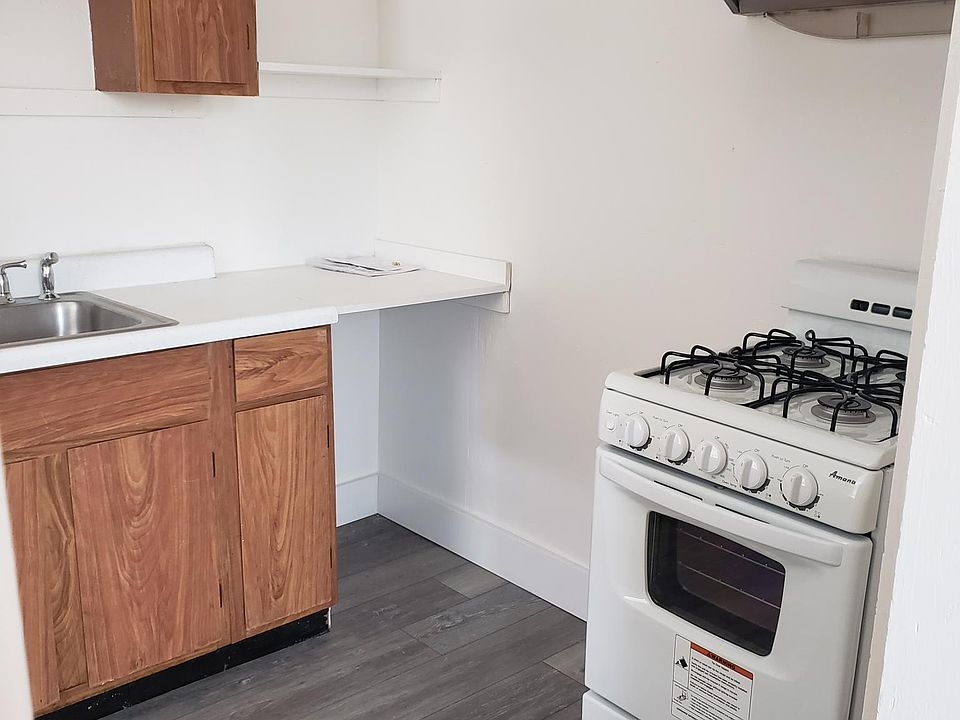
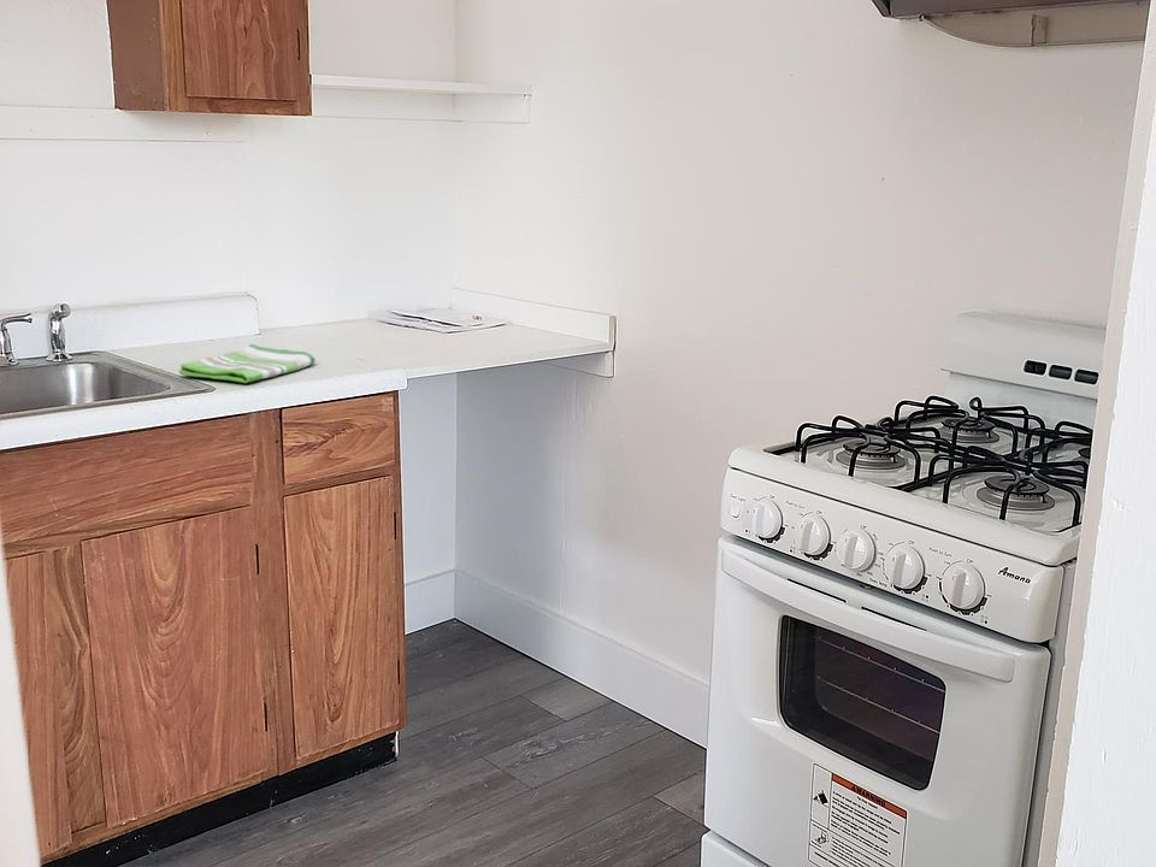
+ dish towel (249, 362)
